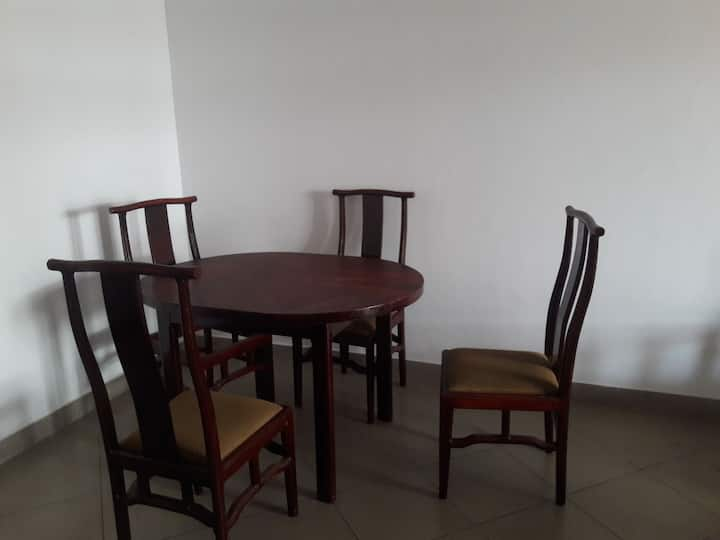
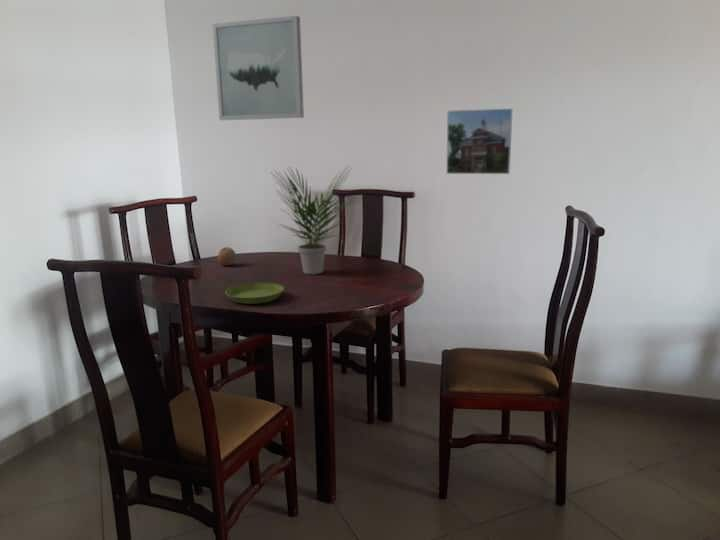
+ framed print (478, 142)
+ potted plant (312, 219)
+ fruit (226, 256)
+ saucer (255, 293)
+ wall art (258, 70)
